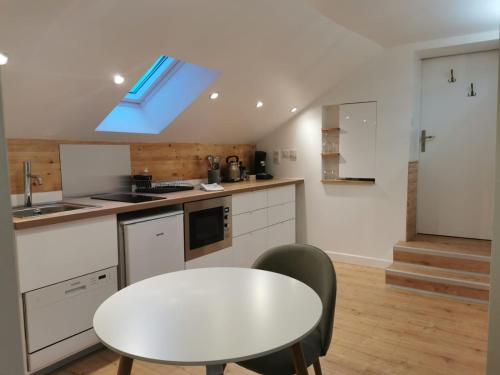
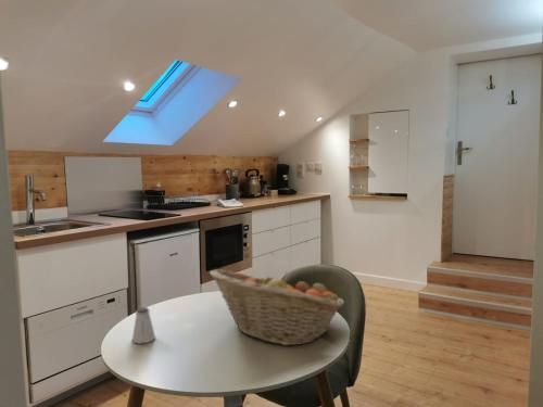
+ fruit basket (274, 297)
+ saltshaker (142, 323)
